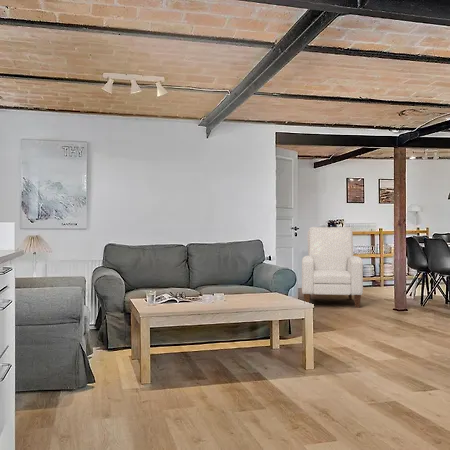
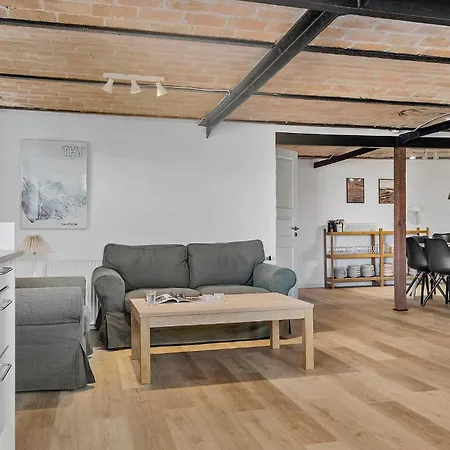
- chair (330, 264)
